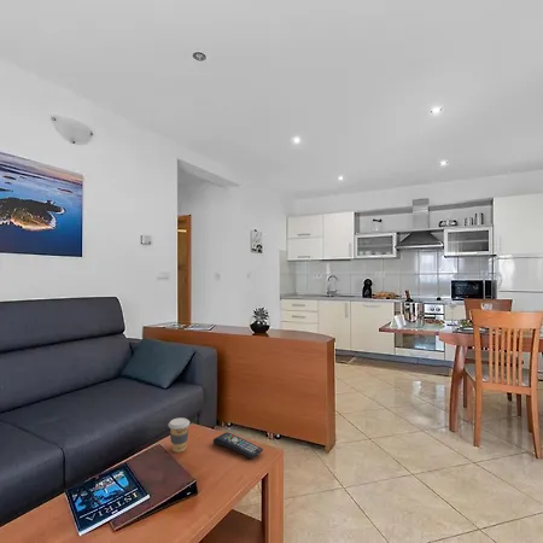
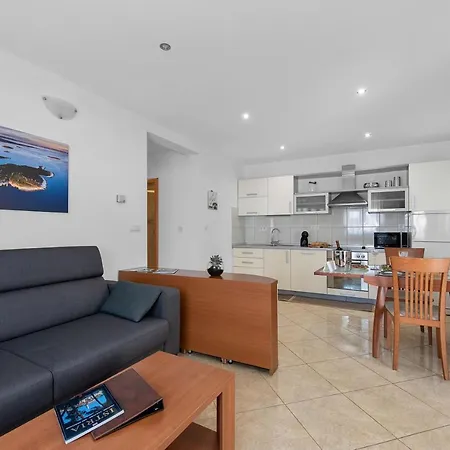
- coffee cup (179, 434)
- remote control (237, 444)
